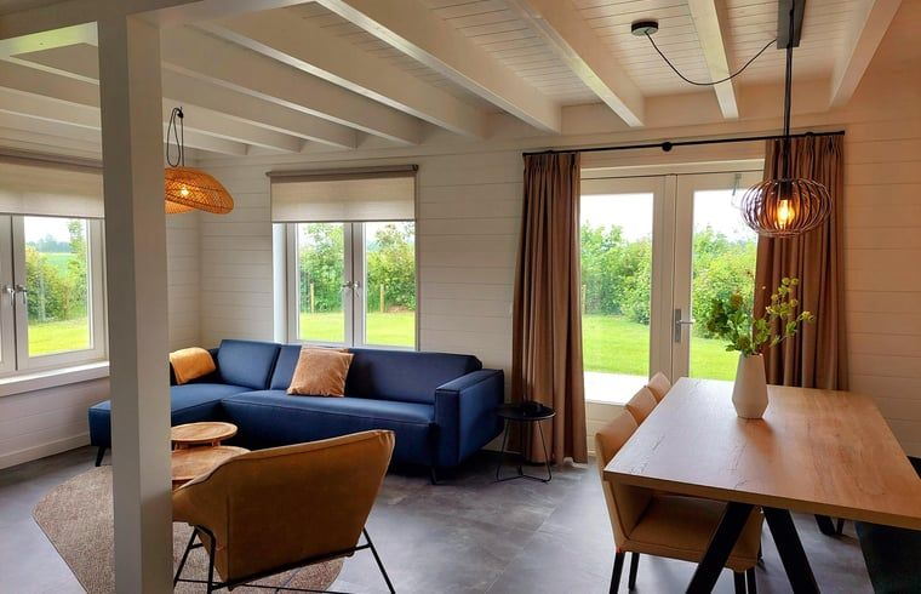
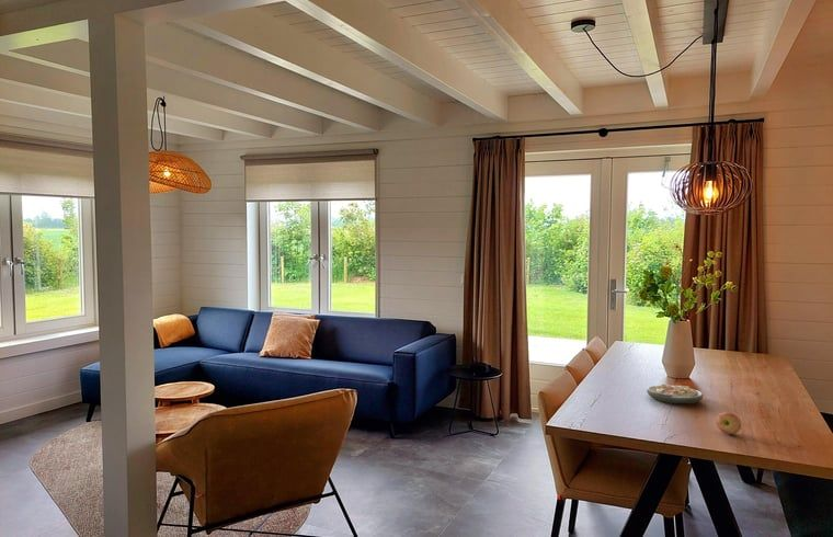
+ soup (674, 392)
+ apple (728, 423)
